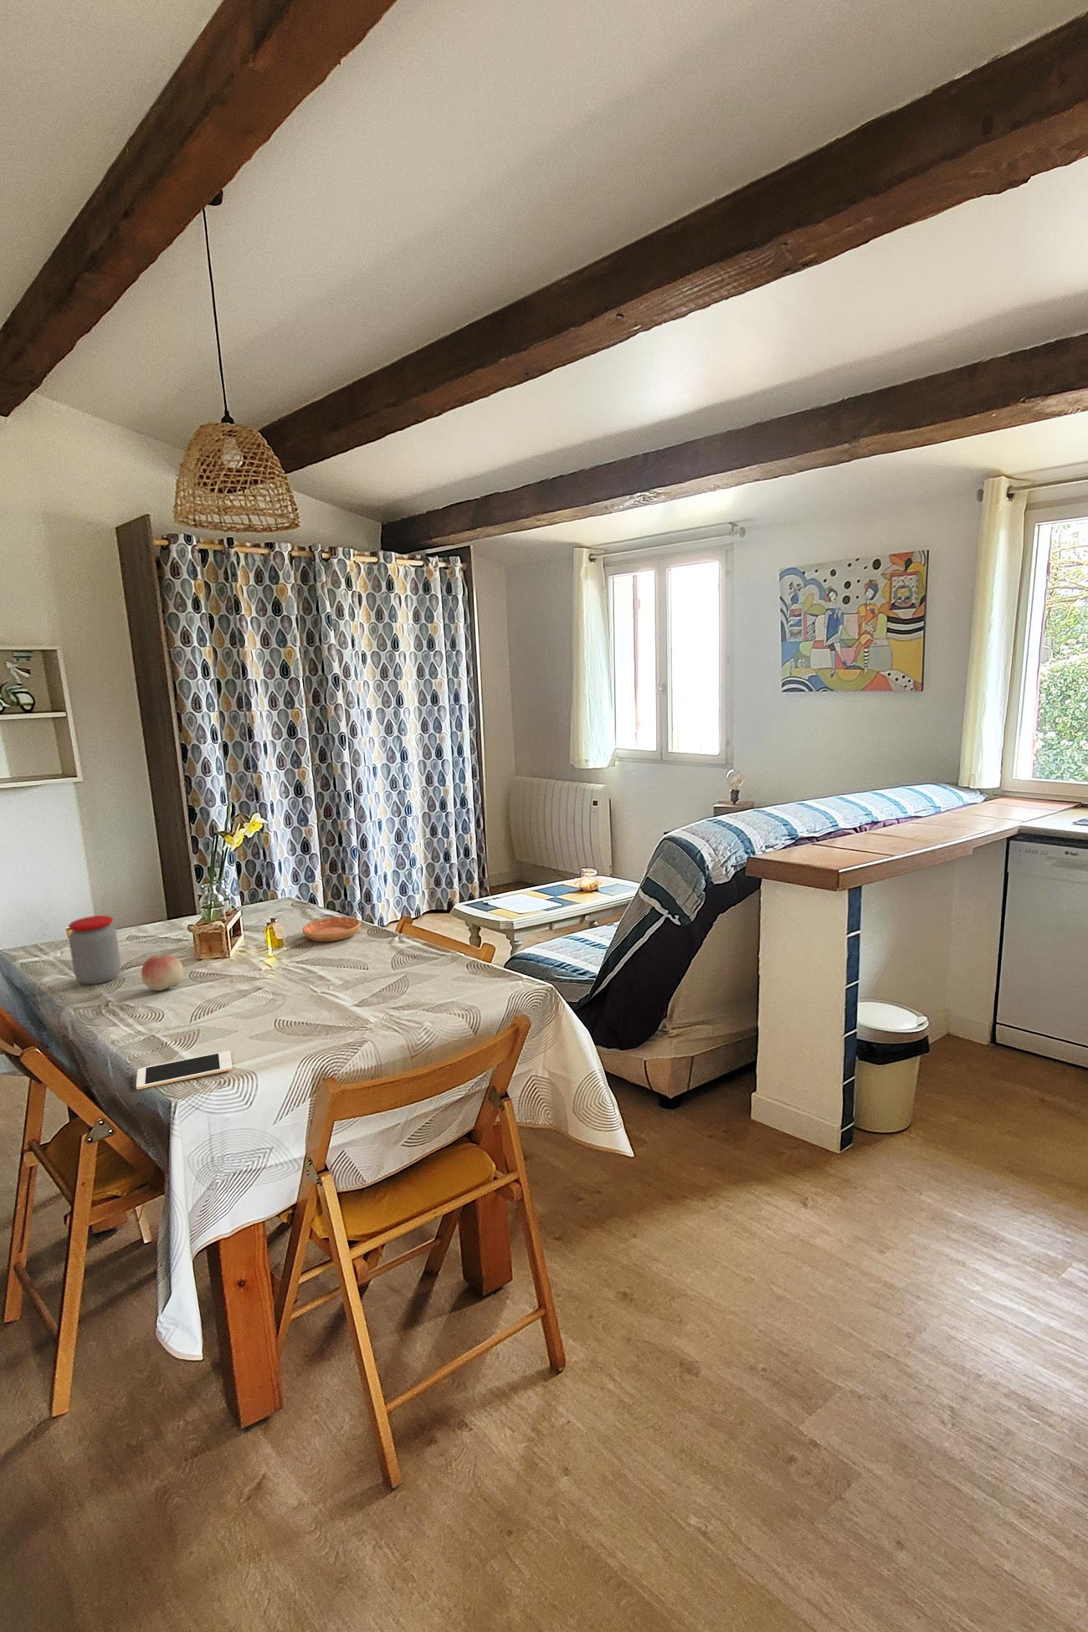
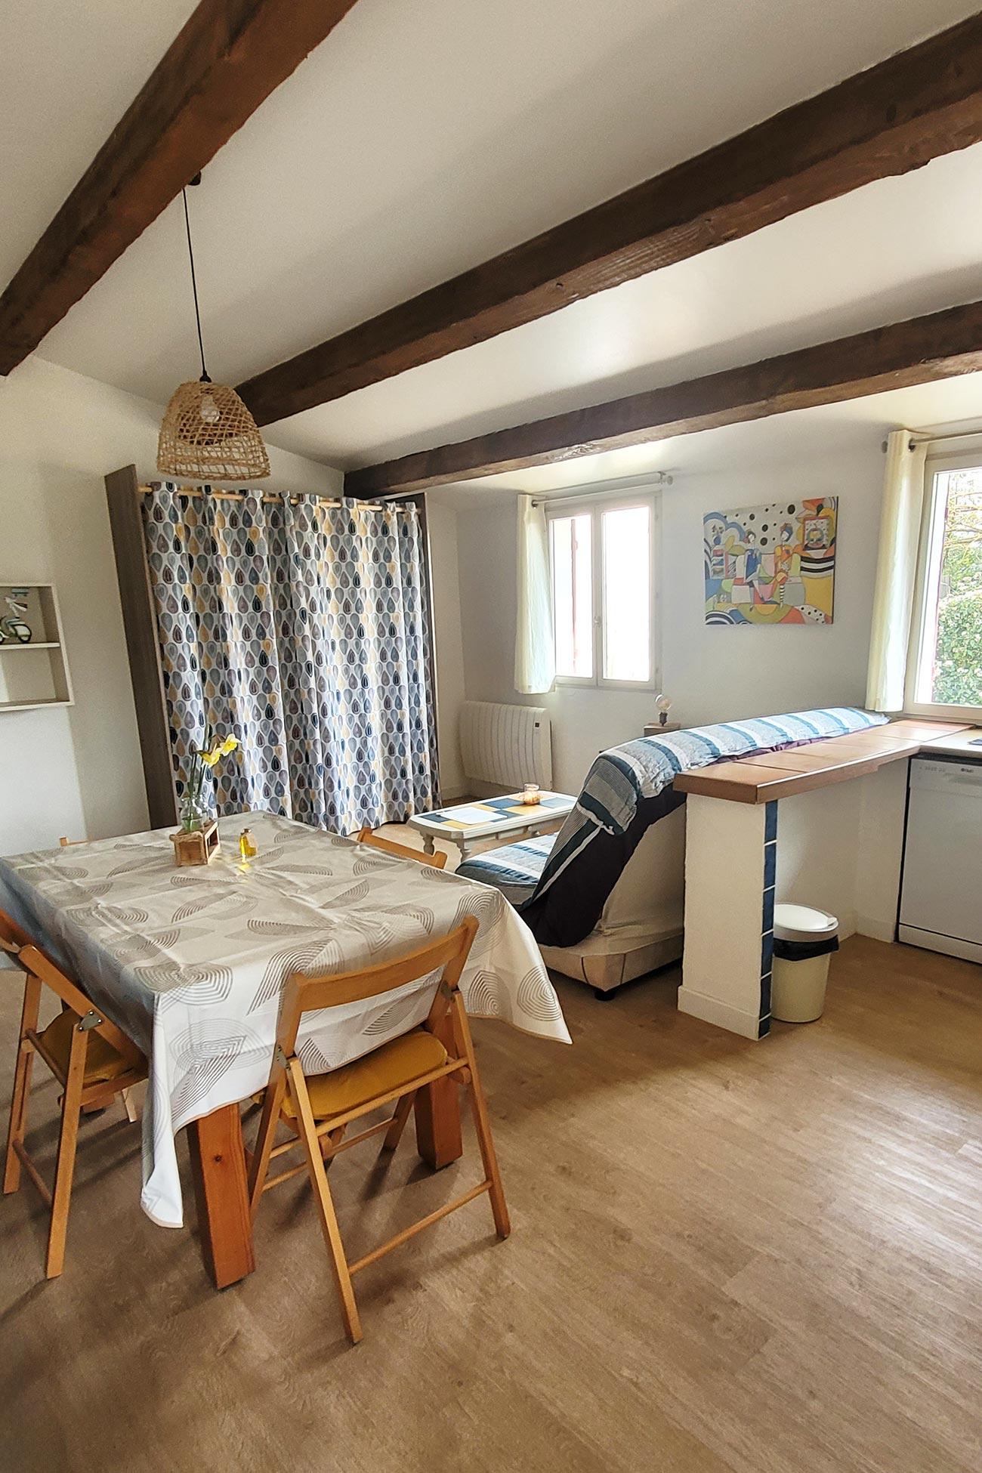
- jar (95, 950)
- fruit (162, 971)
- cell phone (185, 1069)
- saucer (332, 930)
